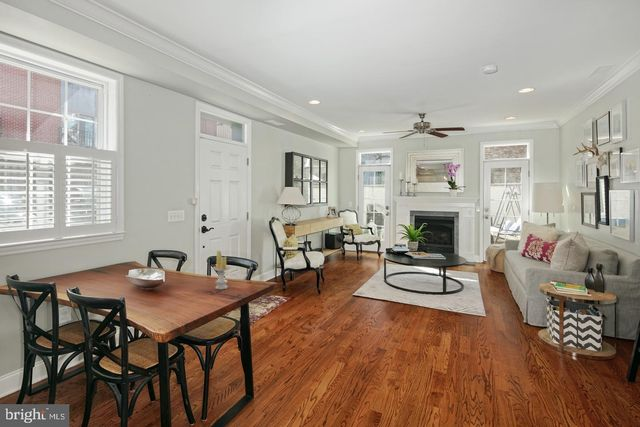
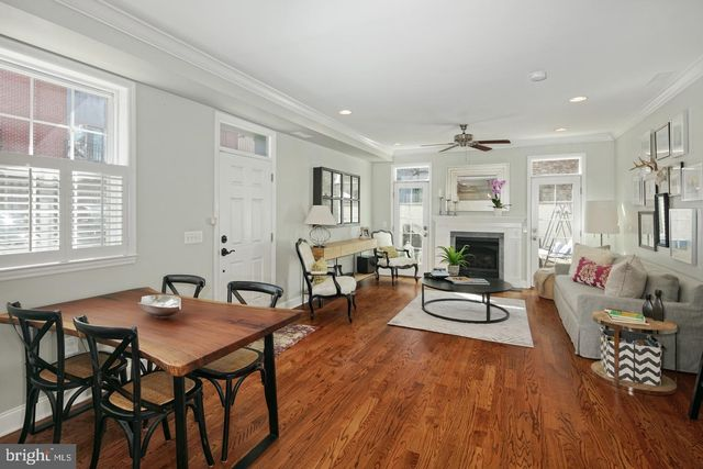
- candle (221, 269)
